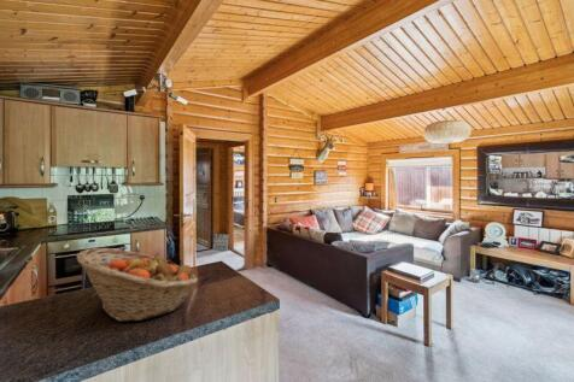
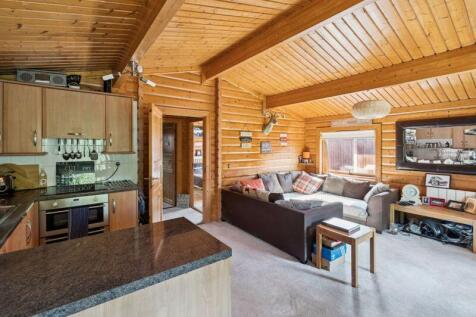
- fruit basket (140, 275)
